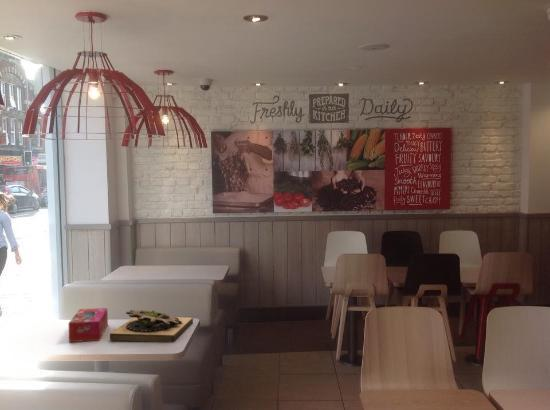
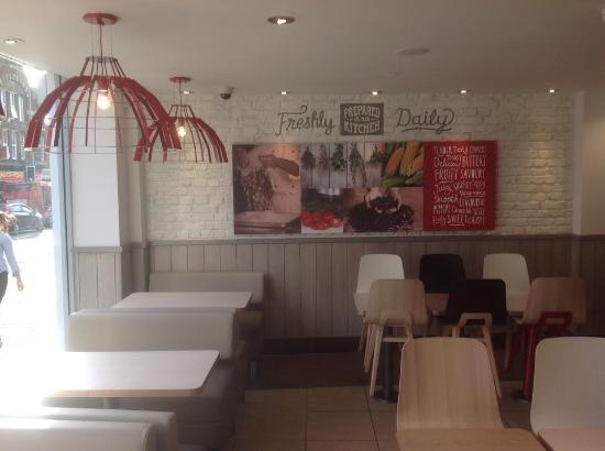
- tissue box (89, 324)
- succulent planter (153, 320)
